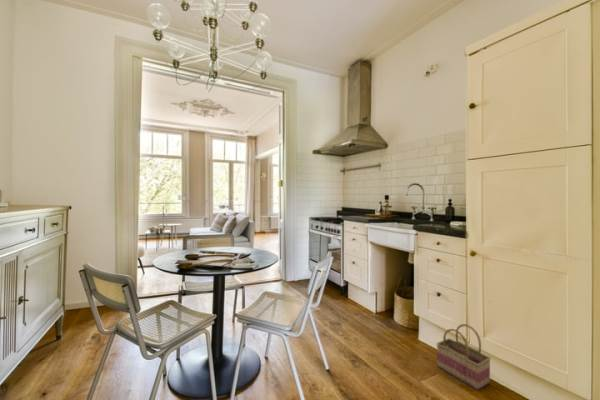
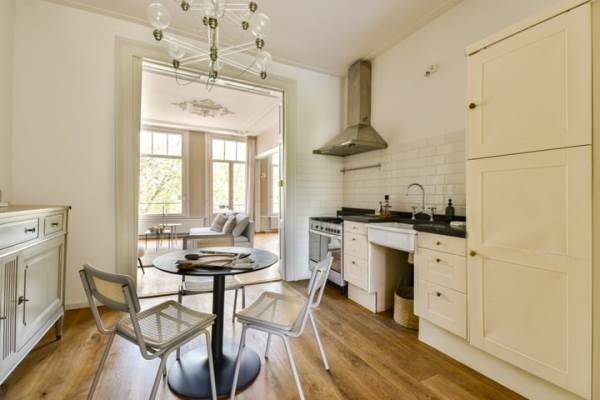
- basket (462, 350)
